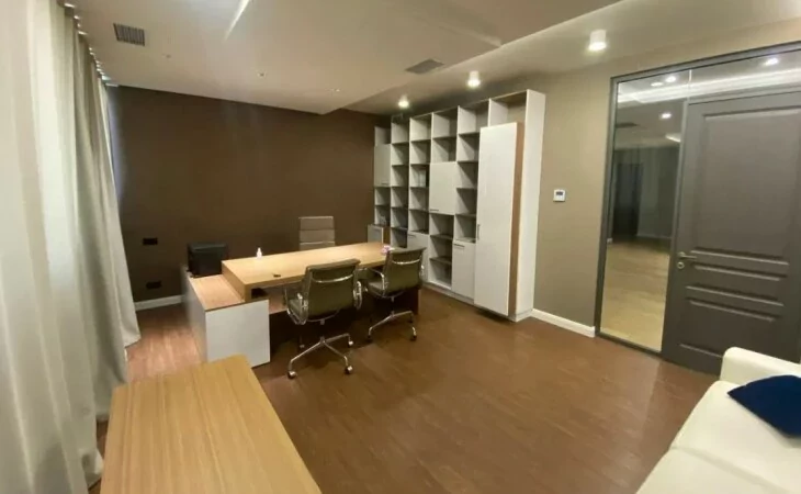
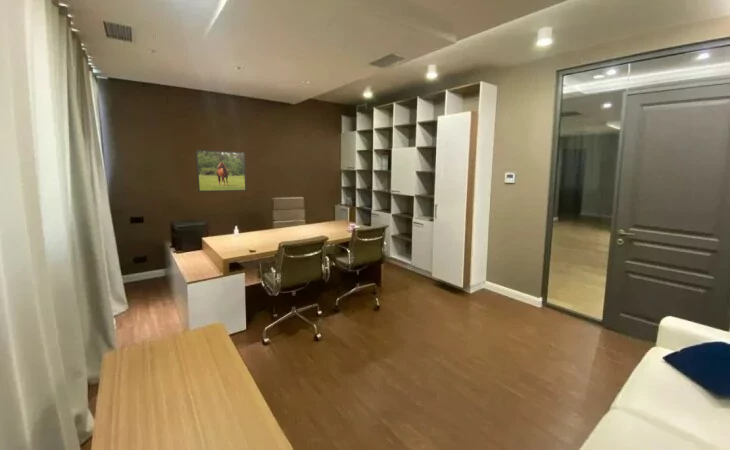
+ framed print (222, 171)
